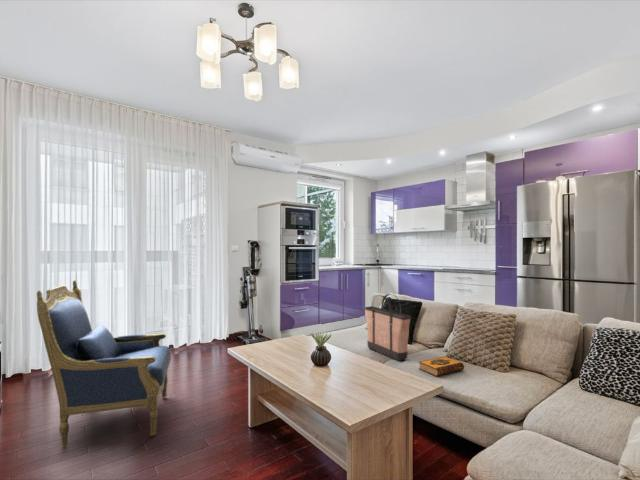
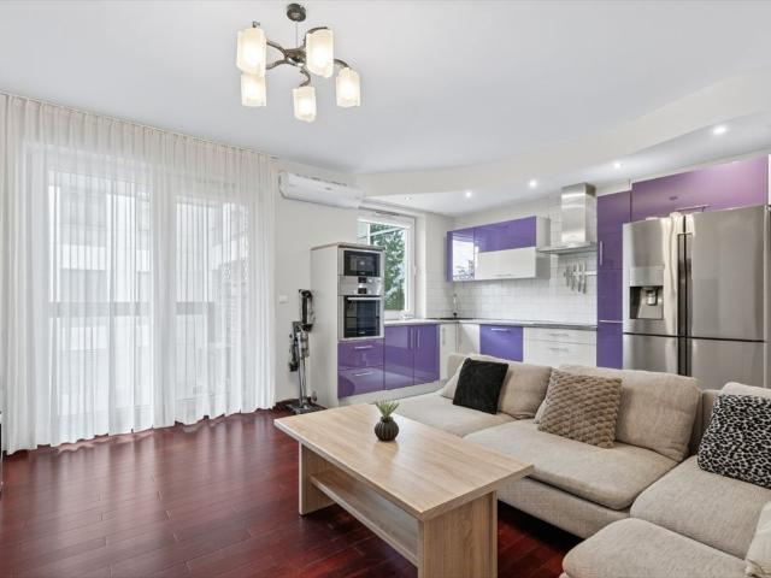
- armchair (113, 351)
- shopping bag (386, 324)
- hardback book (441, 366)
